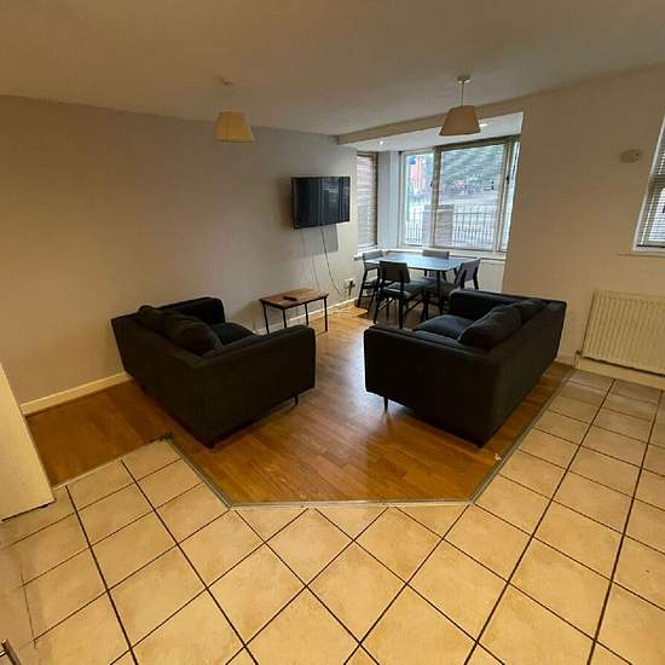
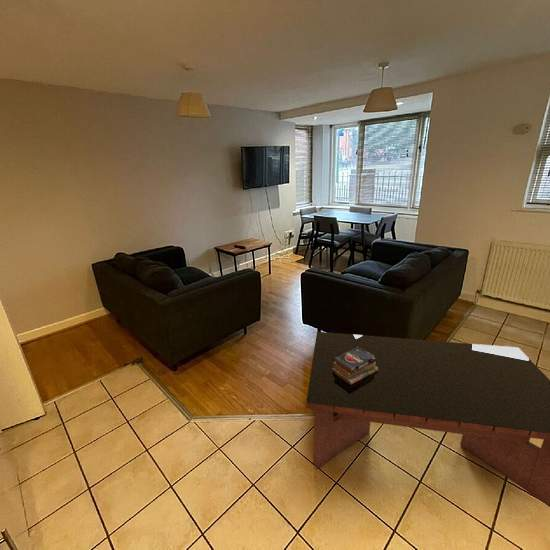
+ coffee table (418, 406)
+ books (355, 364)
